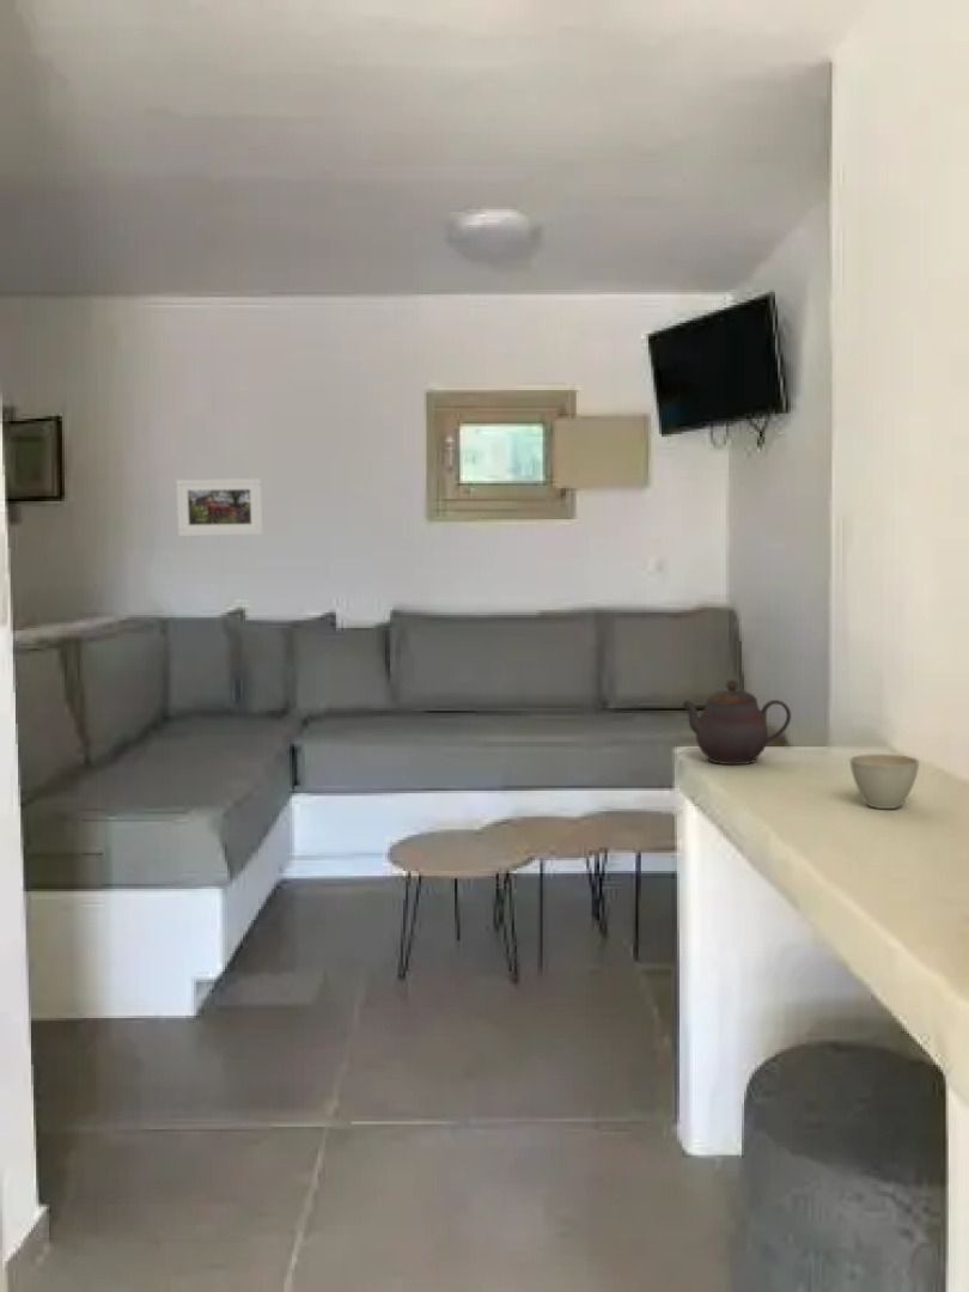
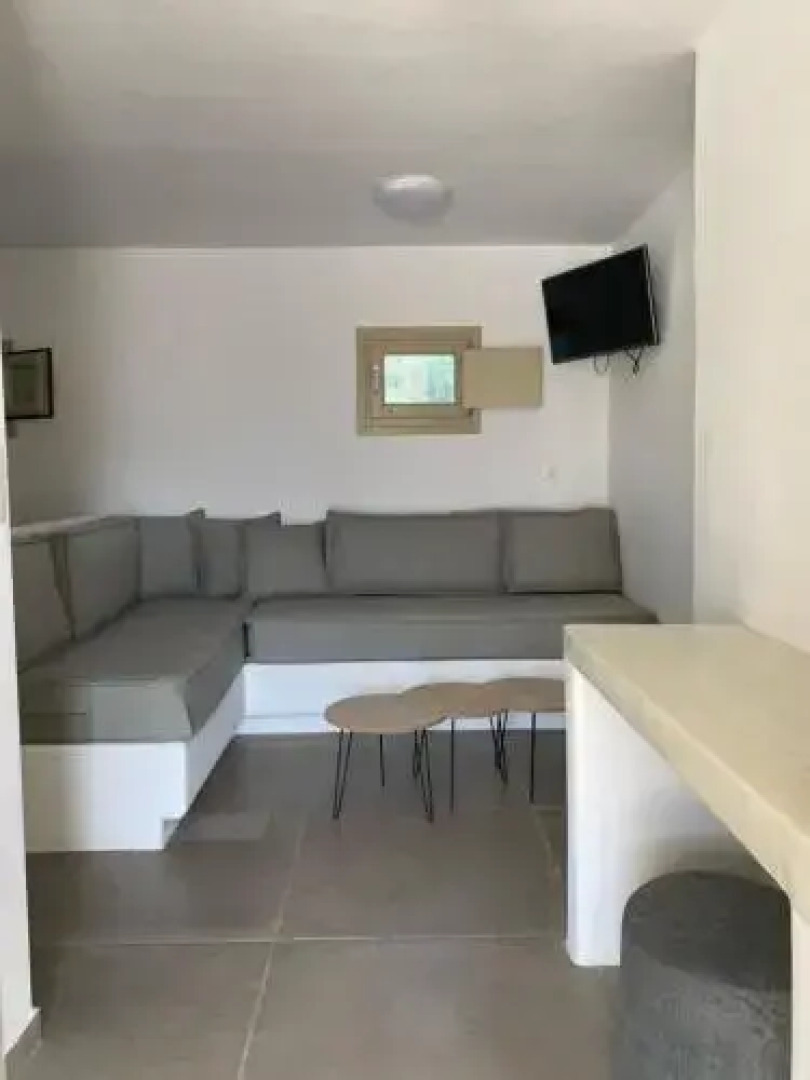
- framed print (219, 507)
- flower pot (883, 781)
- teapot (736, 720)
